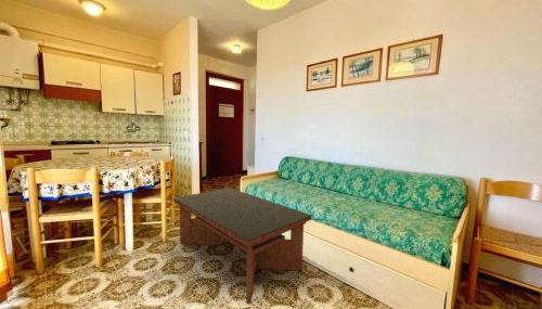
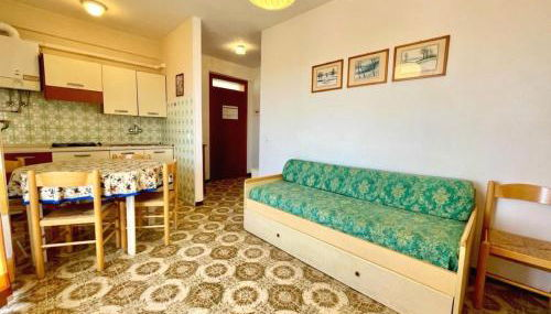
- coffee table (235, 230)
